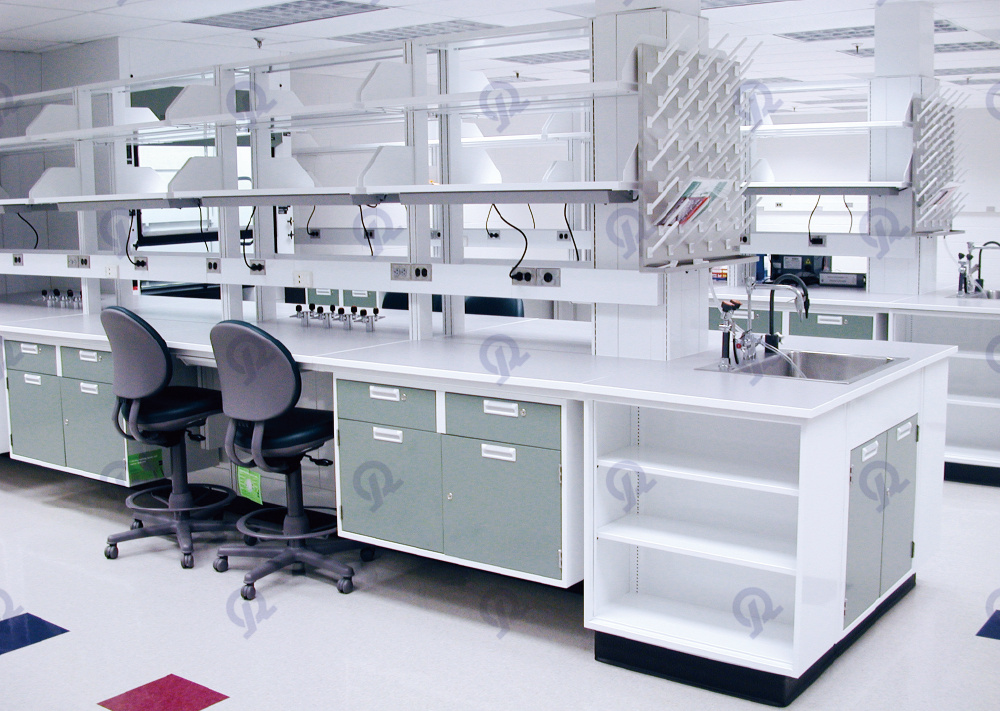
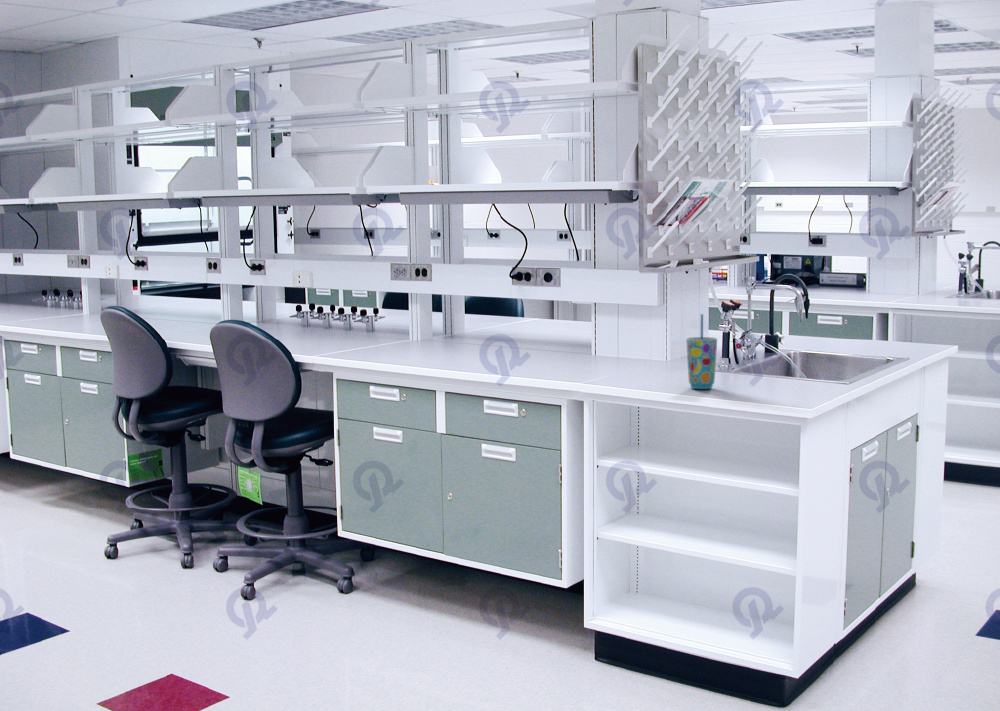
+ cup (701, 351)
